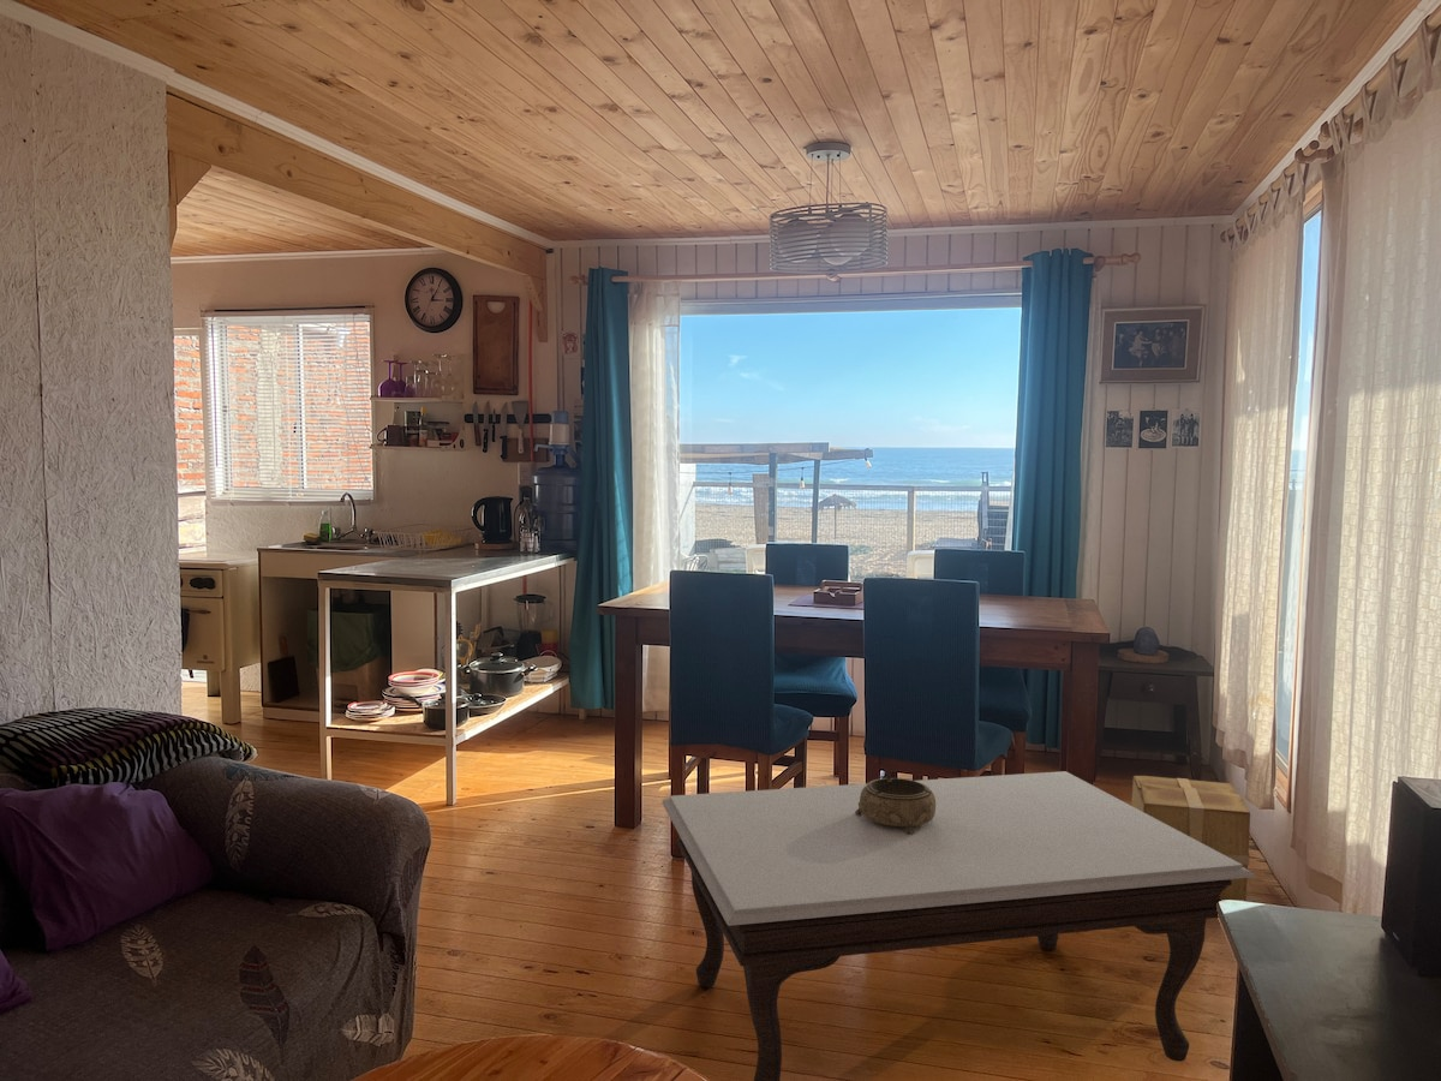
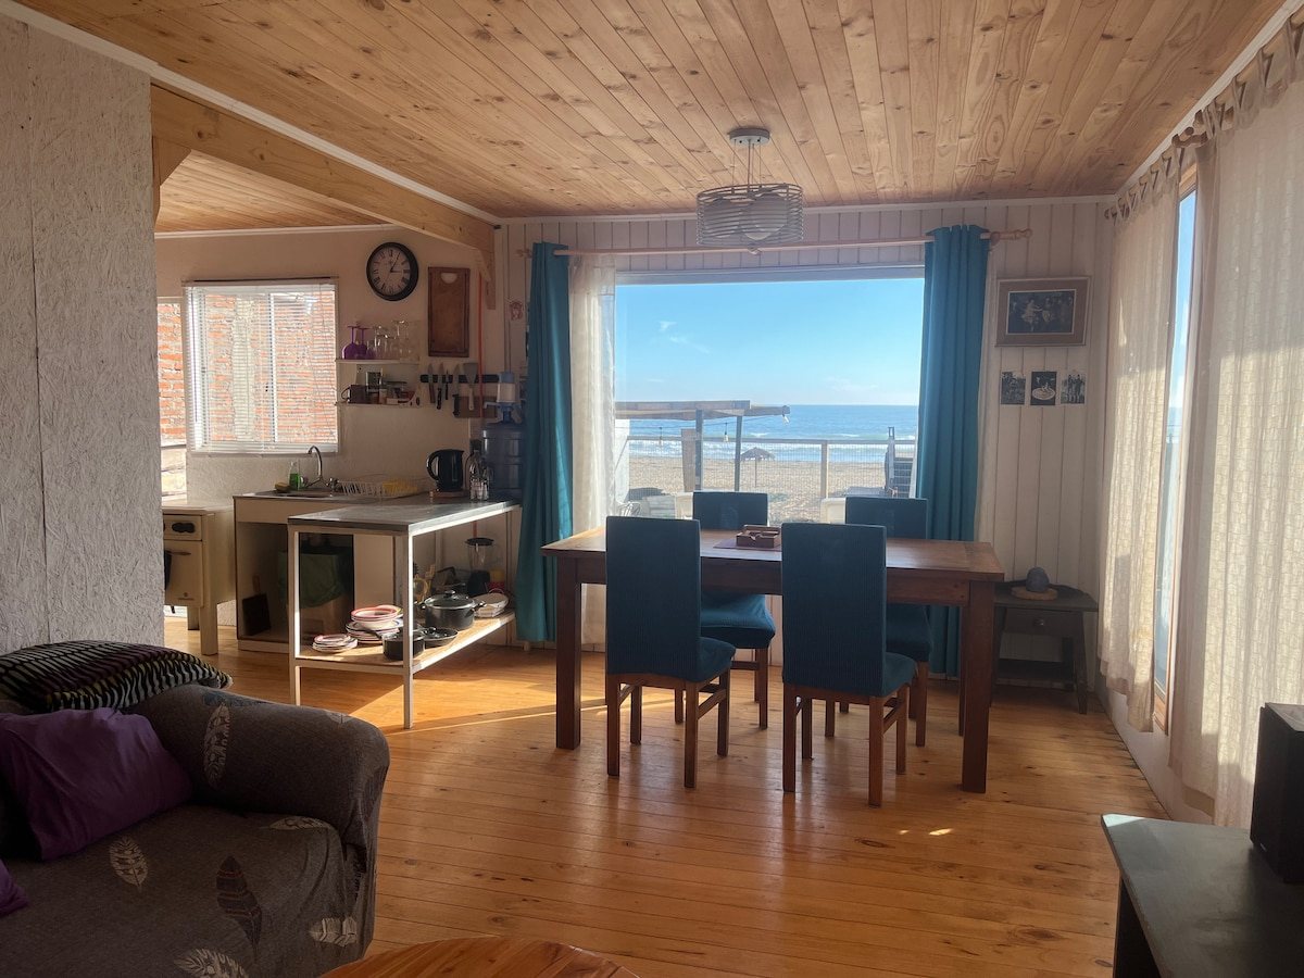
- cardboard box (1186, 834)
- decorative bowl (895, 801)
- coffee table (928, 922)
